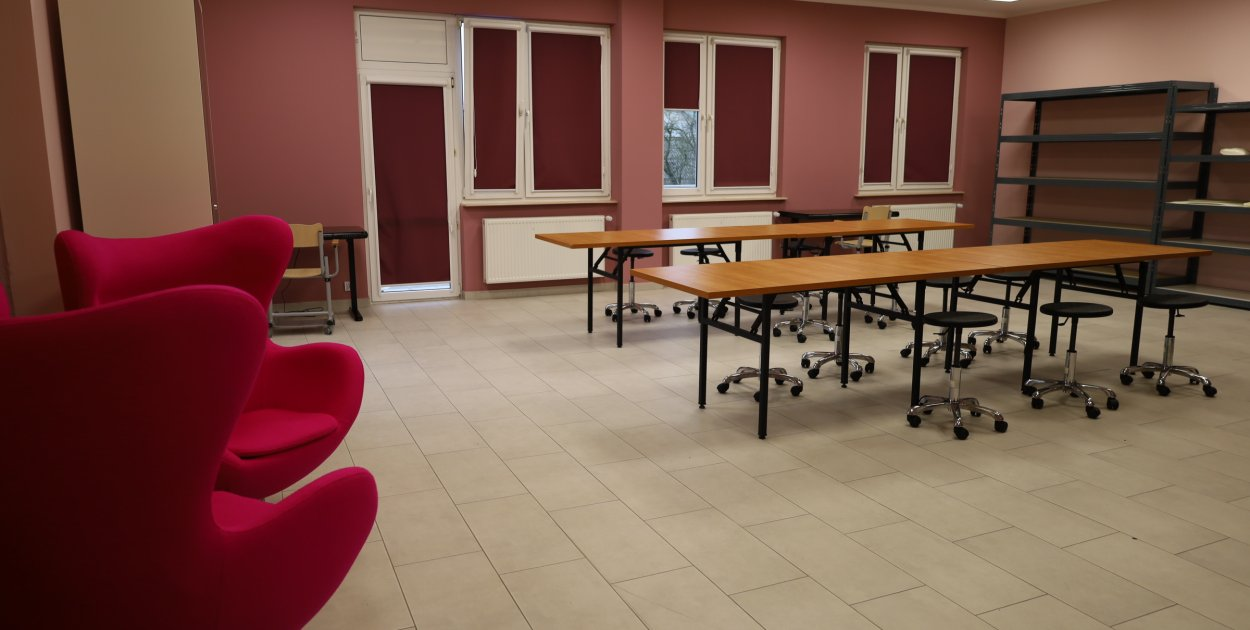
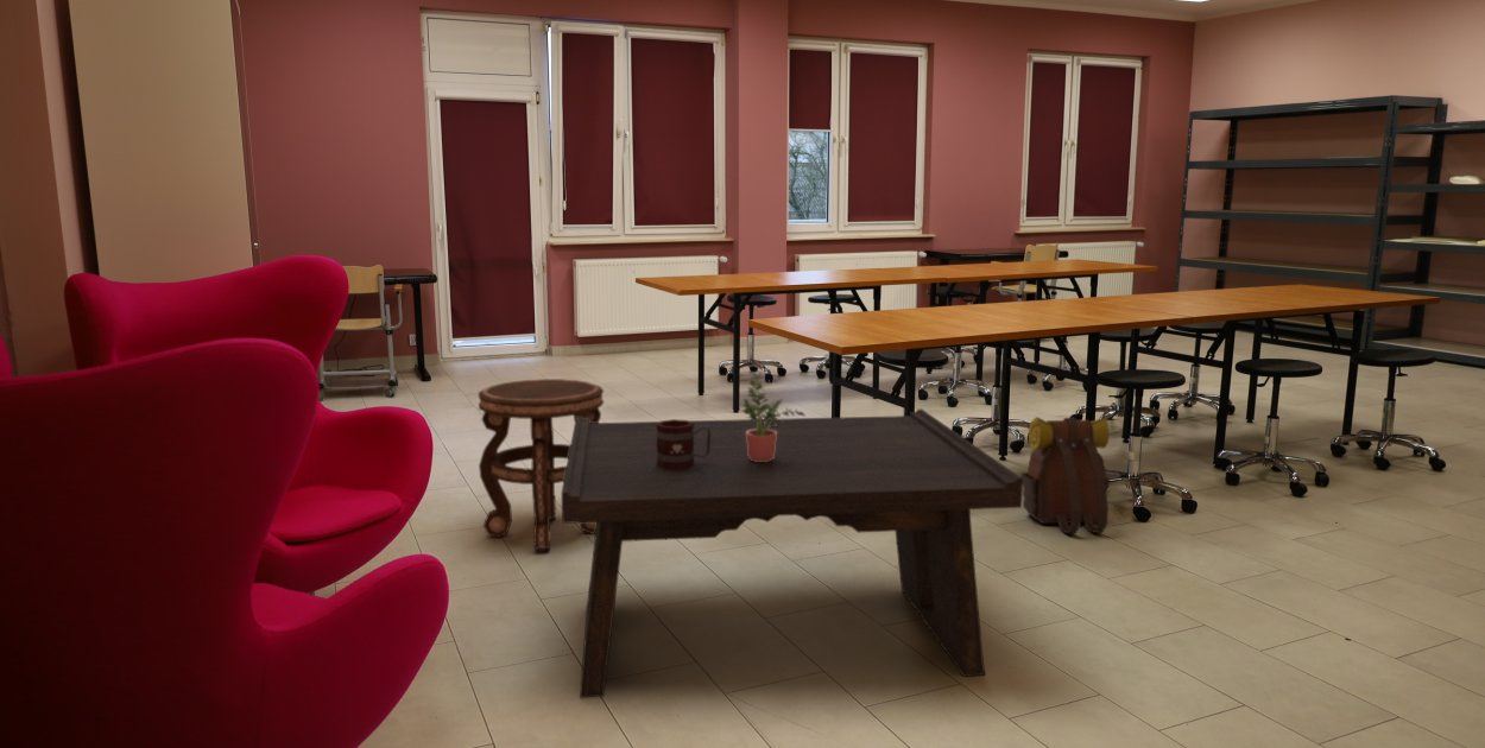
+ coffee table (767, 521)
+ side table (543, 462)
+ potted plant (773, 418)
+ mug (683, 443)
+ backpack (1072, 471)
